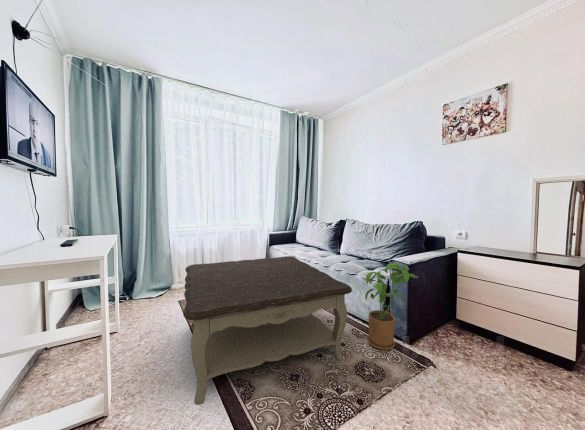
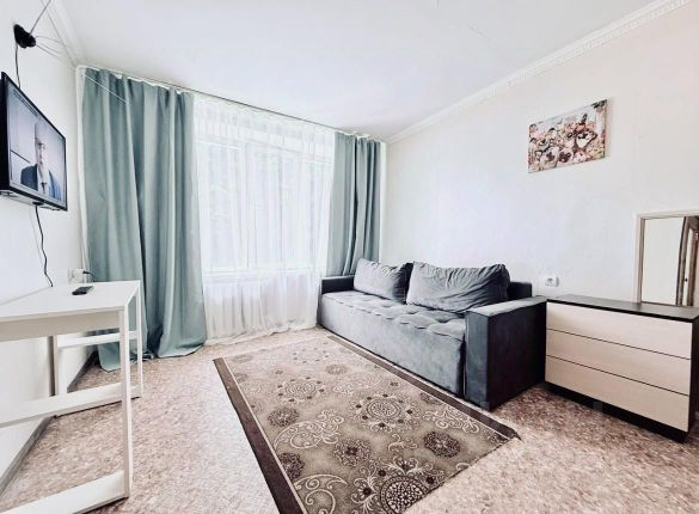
- house plant (381, 304)
- coffee table (258, 306)
